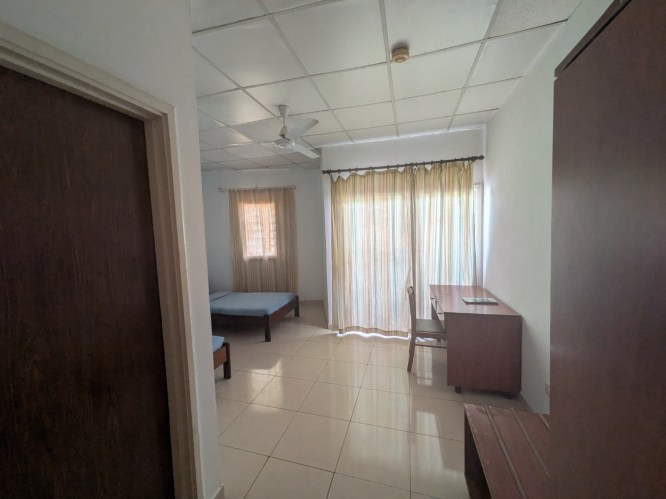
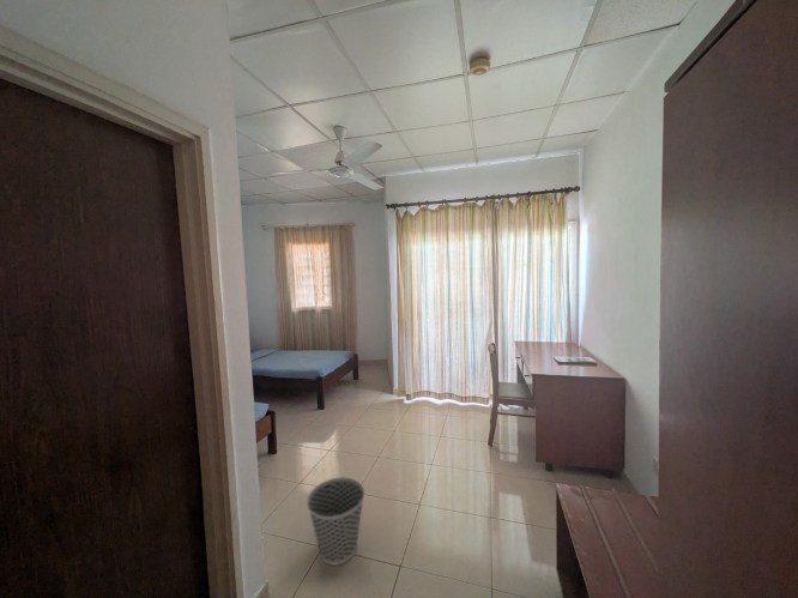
+ wastebasket (337, 521)
